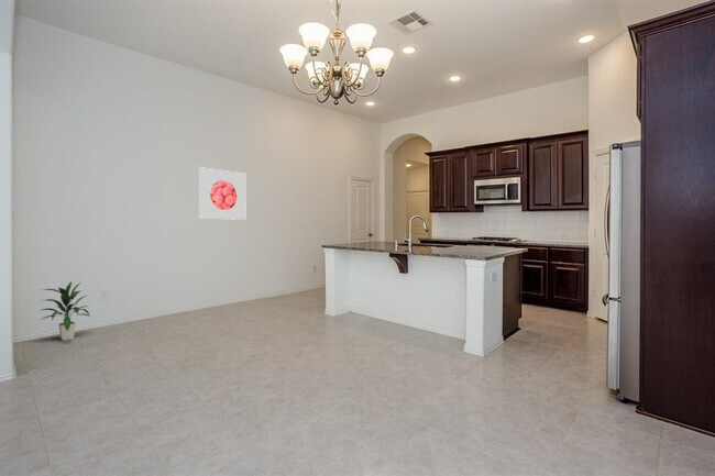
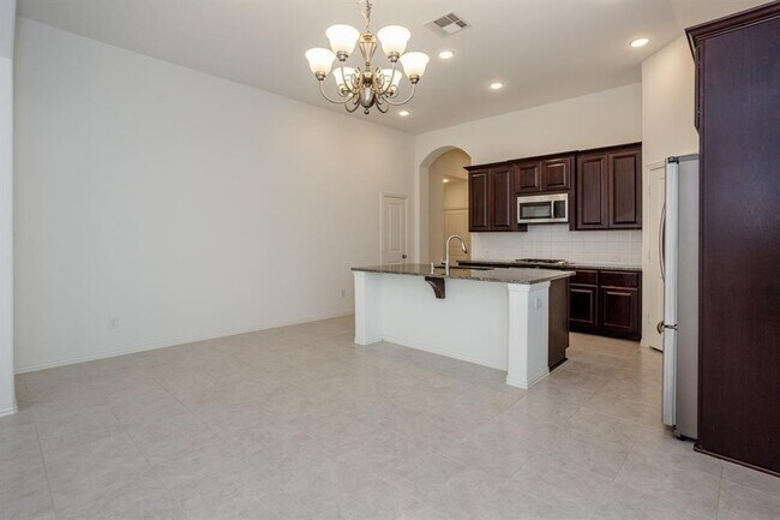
- indoor plant (65, 310)
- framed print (223, 195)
